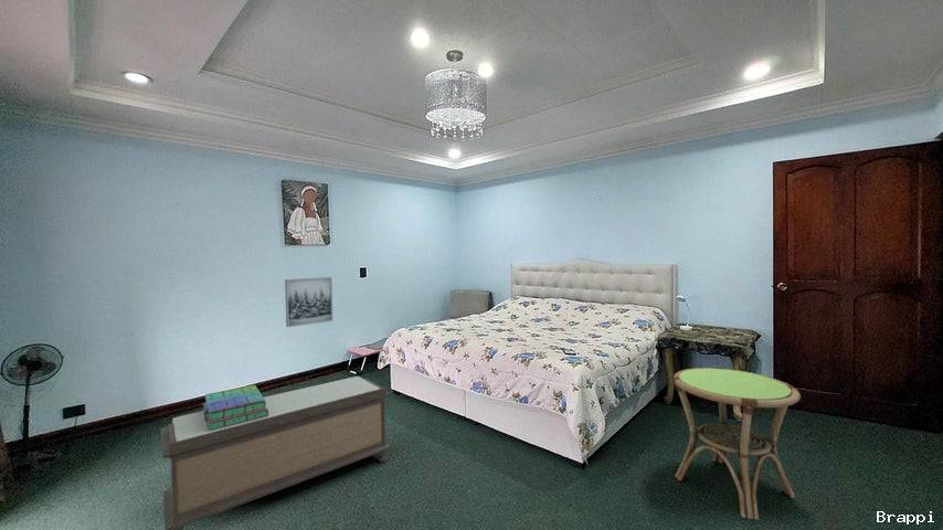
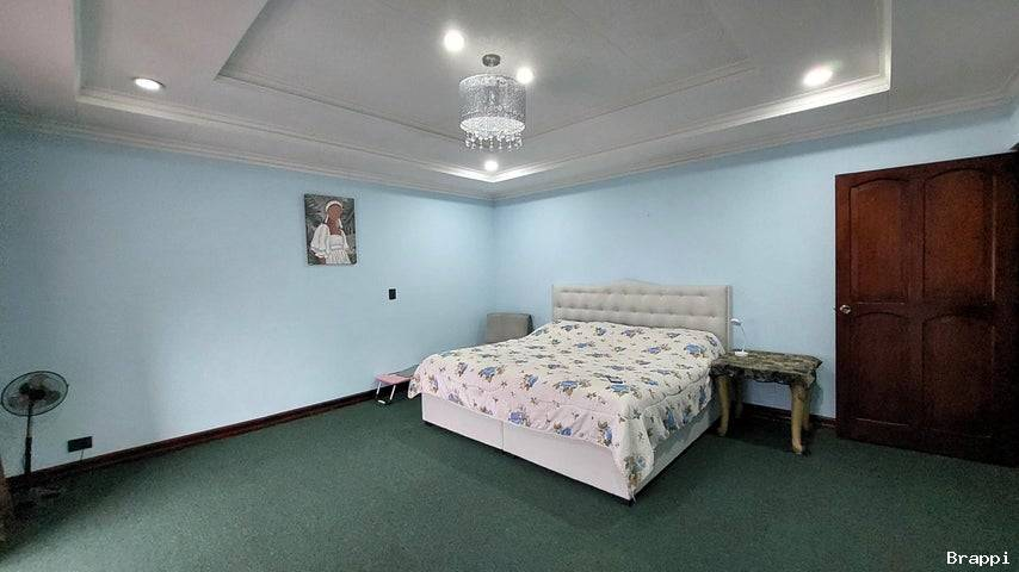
- wall art (309, 300)
- bench (287, 442)
- side table (732, 433)
- stack of books (234, 404)
